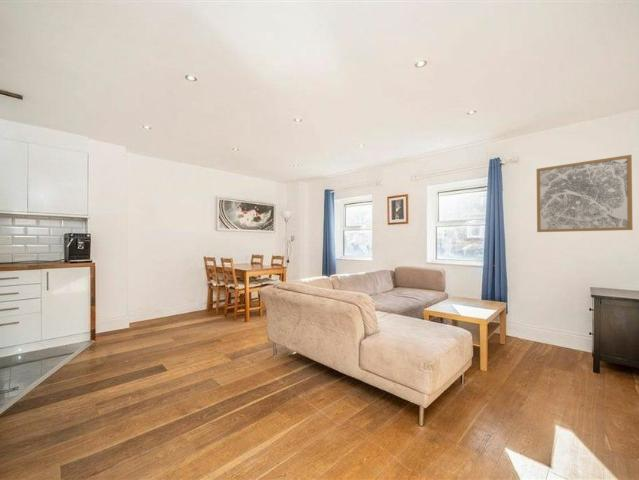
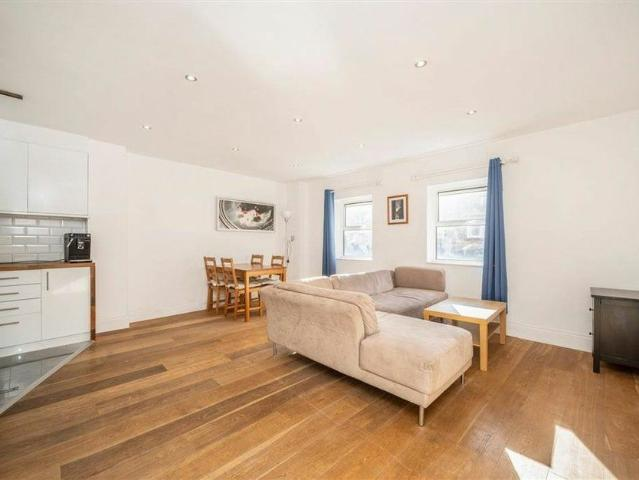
- wall art (580, 196)
